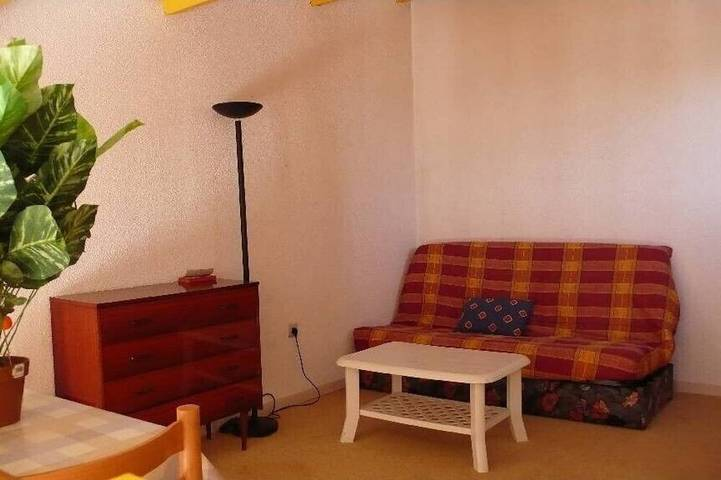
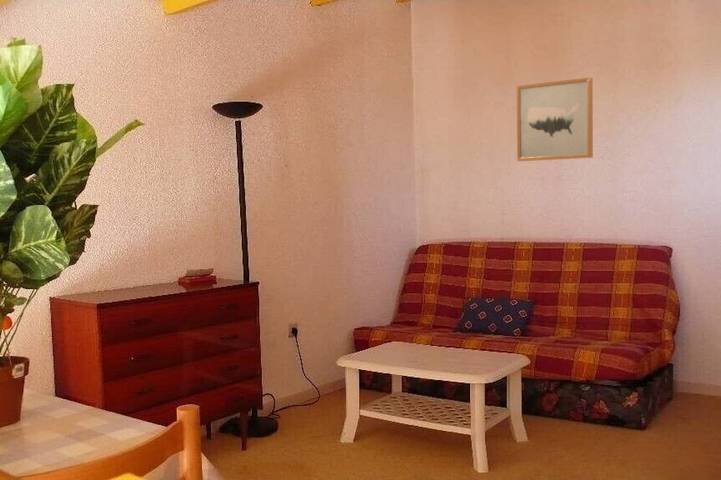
+ wall art (553, 120)
